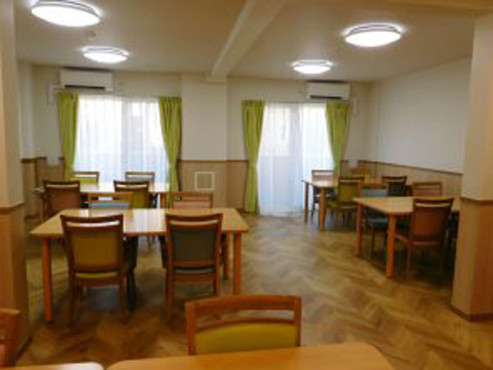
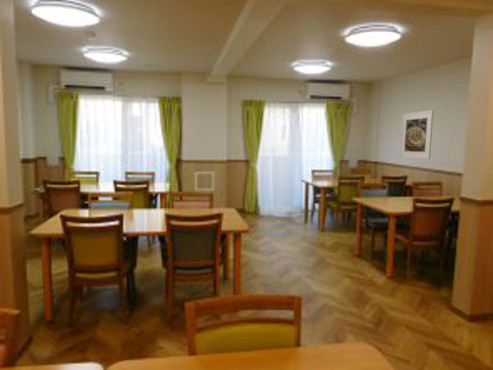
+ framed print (415, 135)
